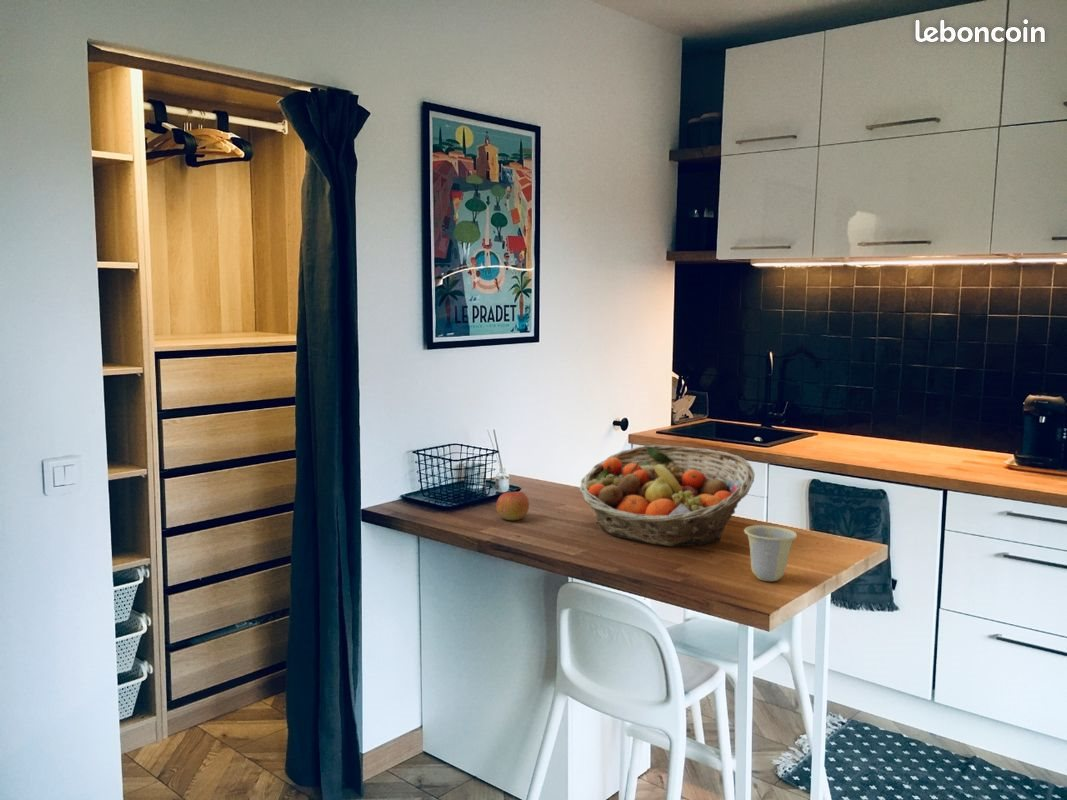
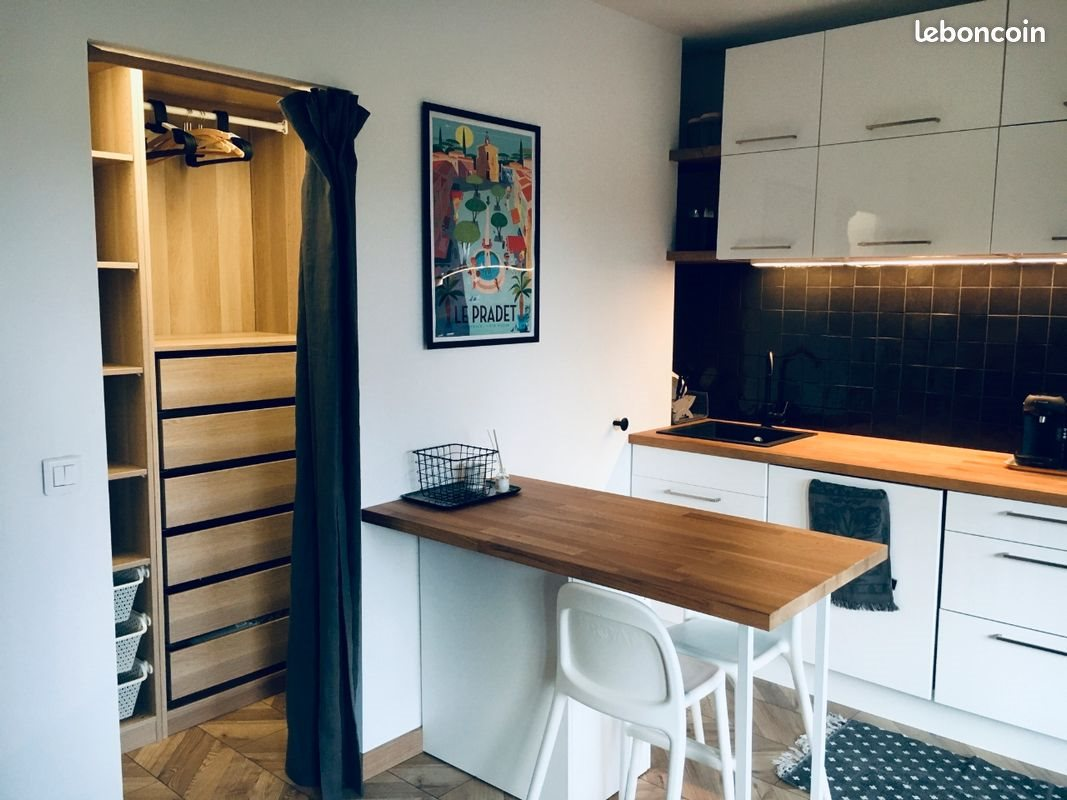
- apple (512, 504)
- fruit basket (664, 493)
- cup (769, 554)
